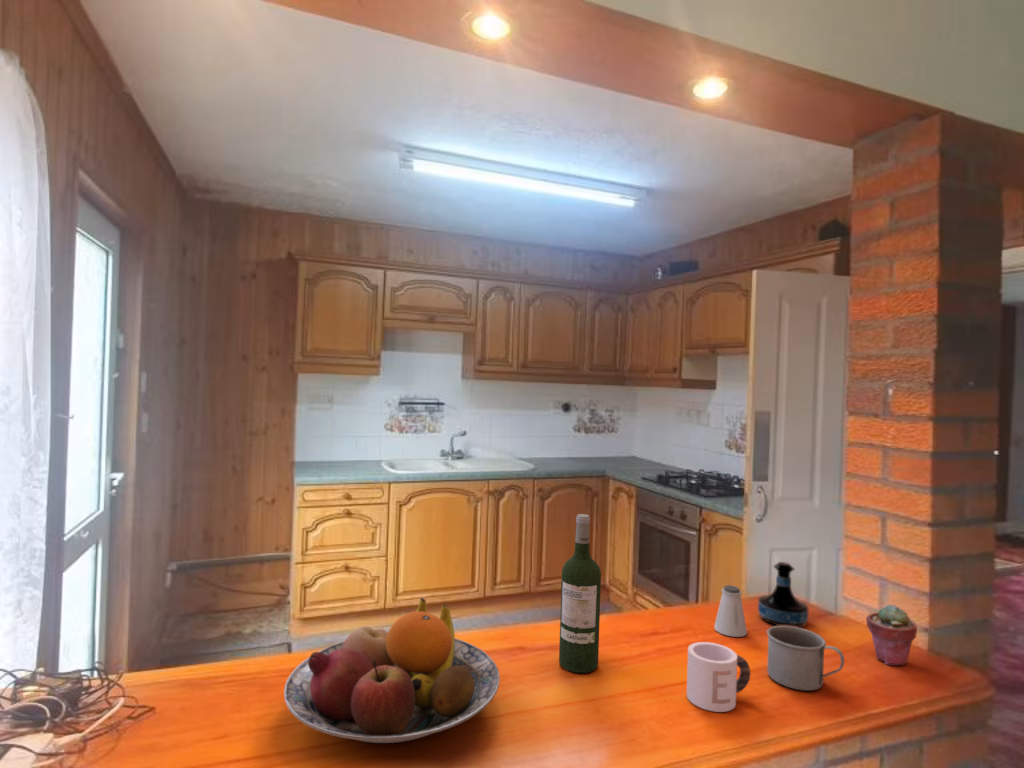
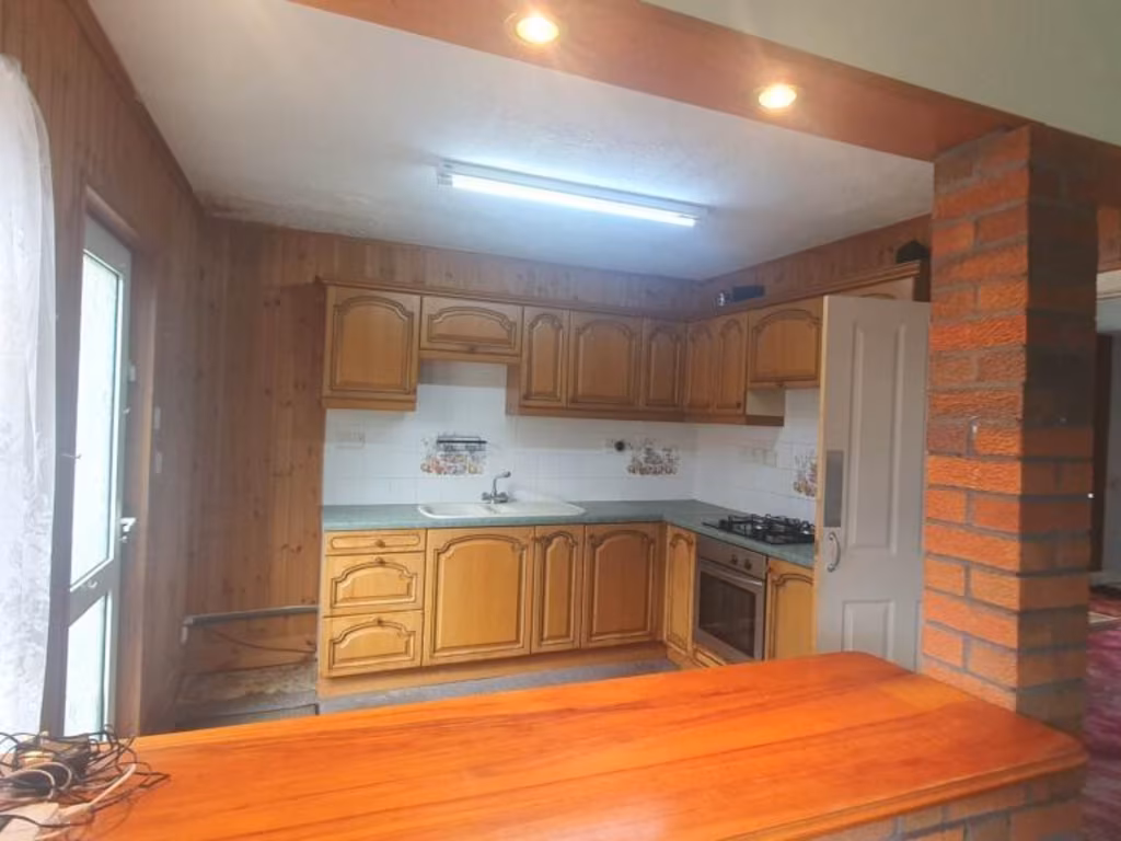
- fruit bowl (395, 667)
- tequila bottle (783, 591)
- potted succulent (891, 631)
- mug (800, 658)
- saltshaker (731, 609)
- mug (720, 674)
- wine bottle (580, 589)
